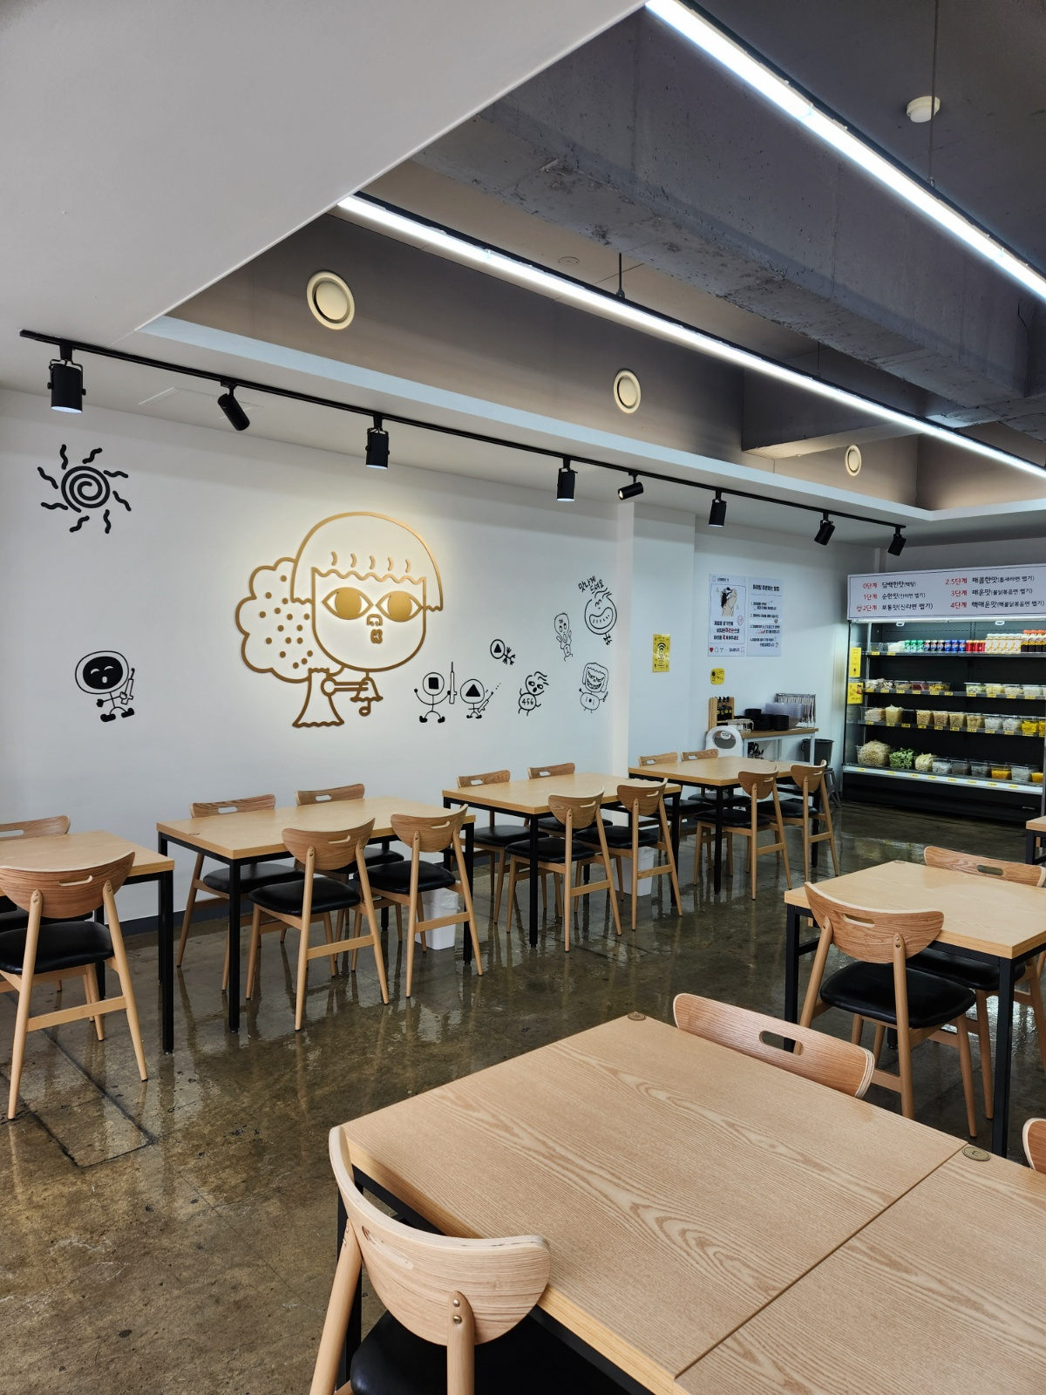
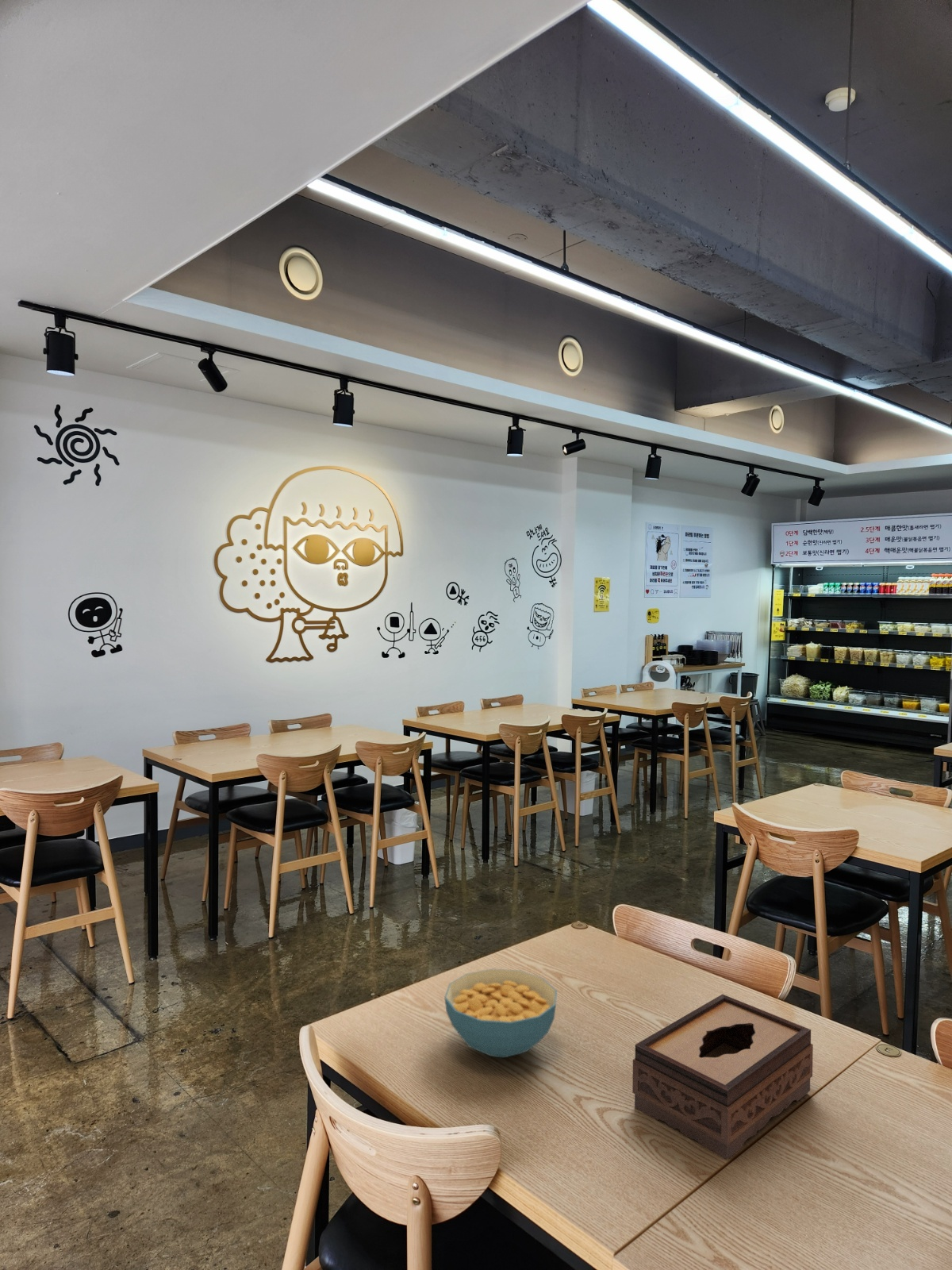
+ tissue box (724, 1068)
+ cereal bowl (501, 1021)
